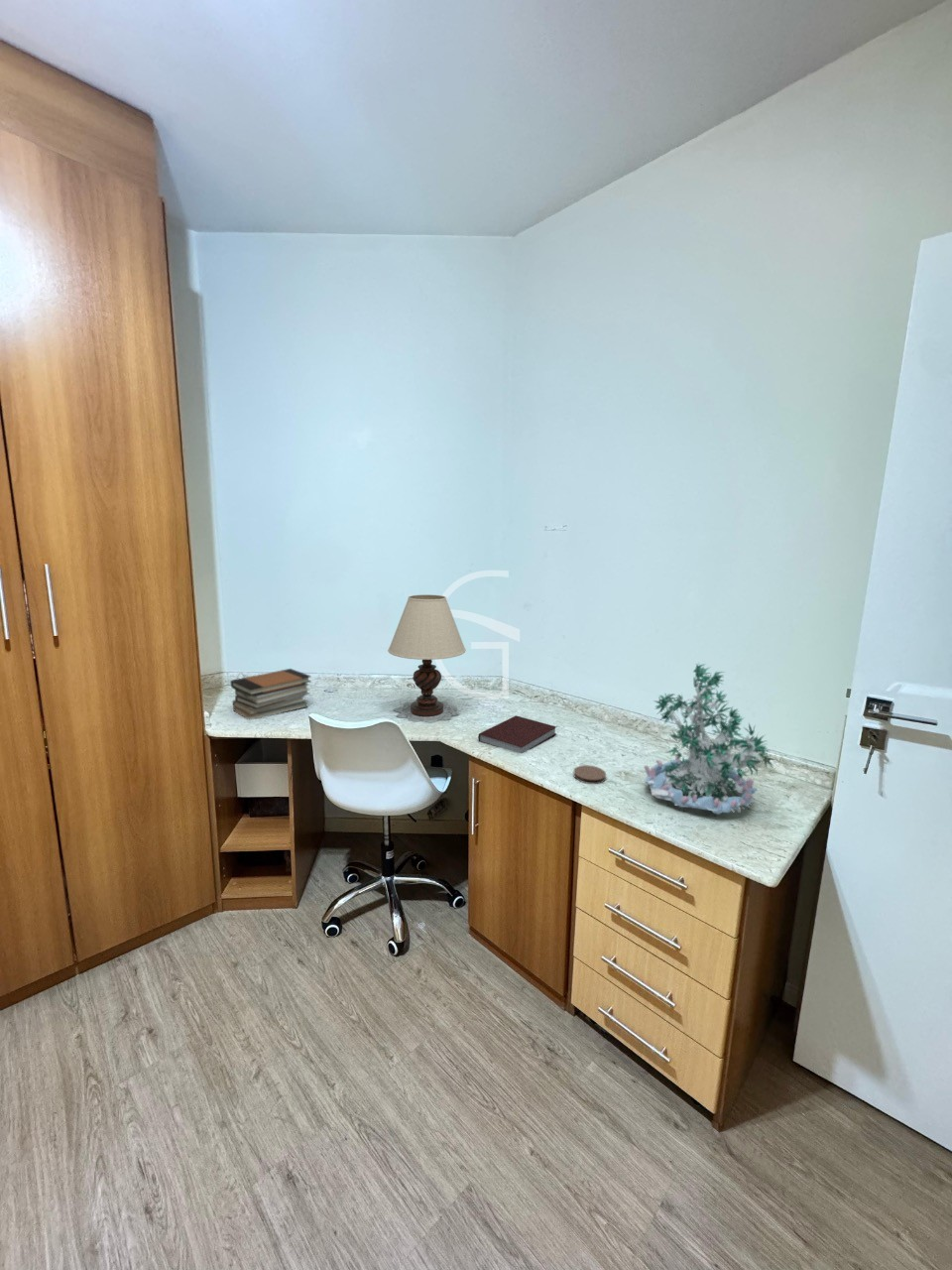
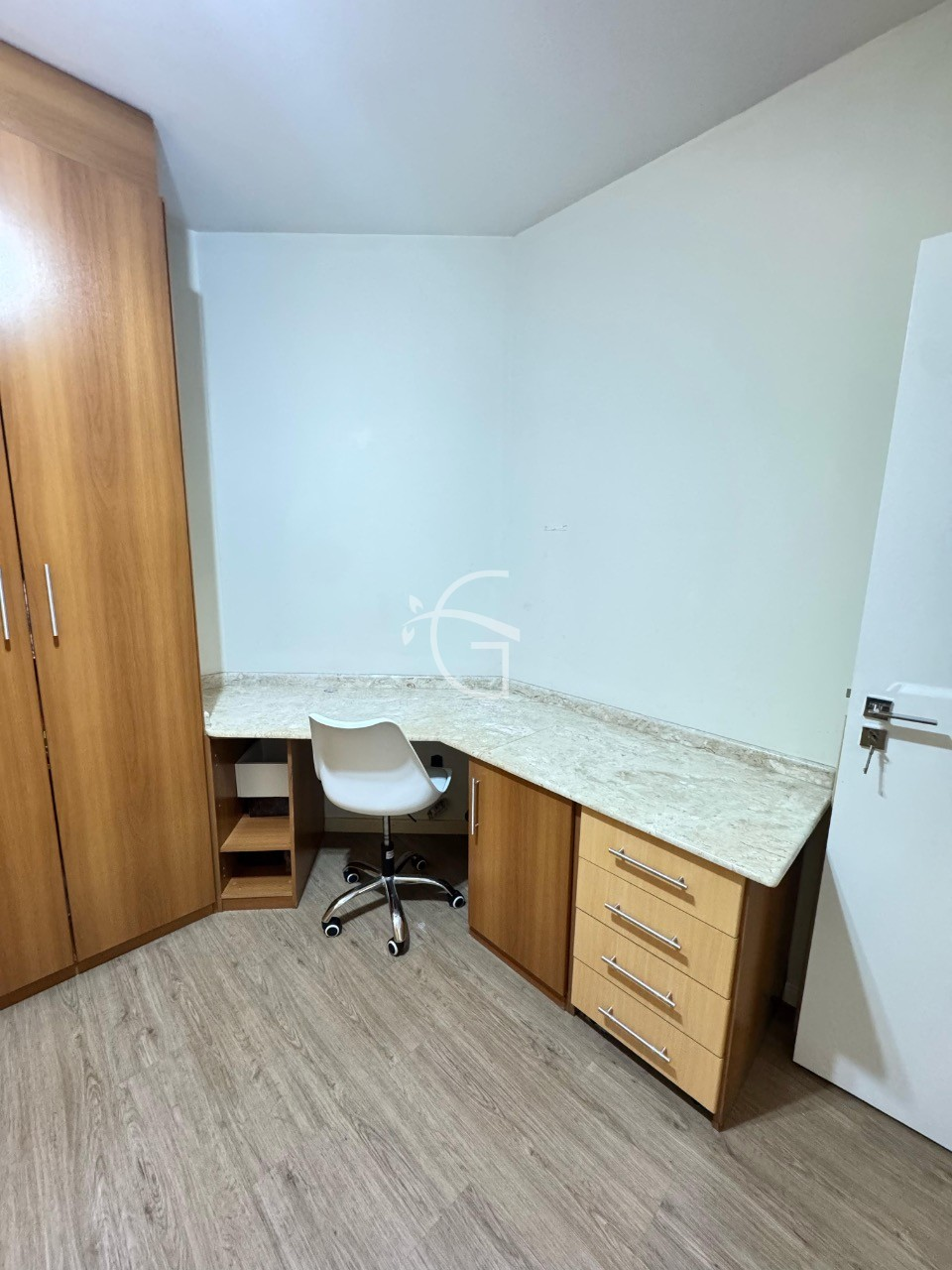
- notebook (518, 733)
- coaster (589, 774)
- plant (712, 730)
- book stack (272, 694)
- table lamp (426, 655)
